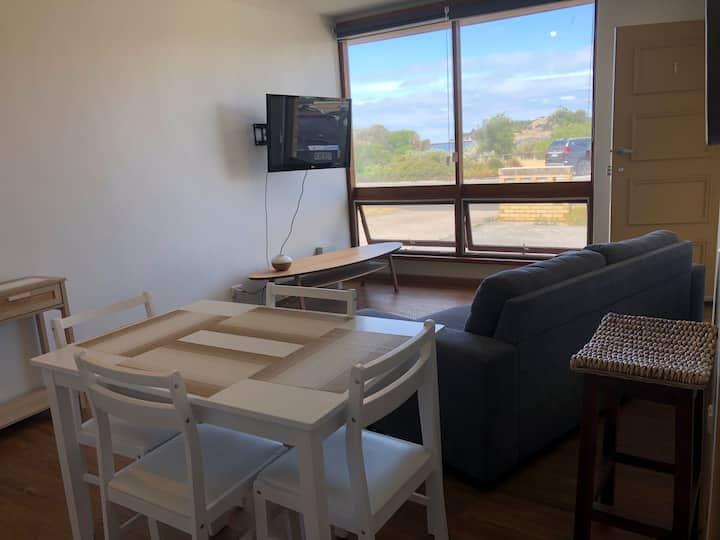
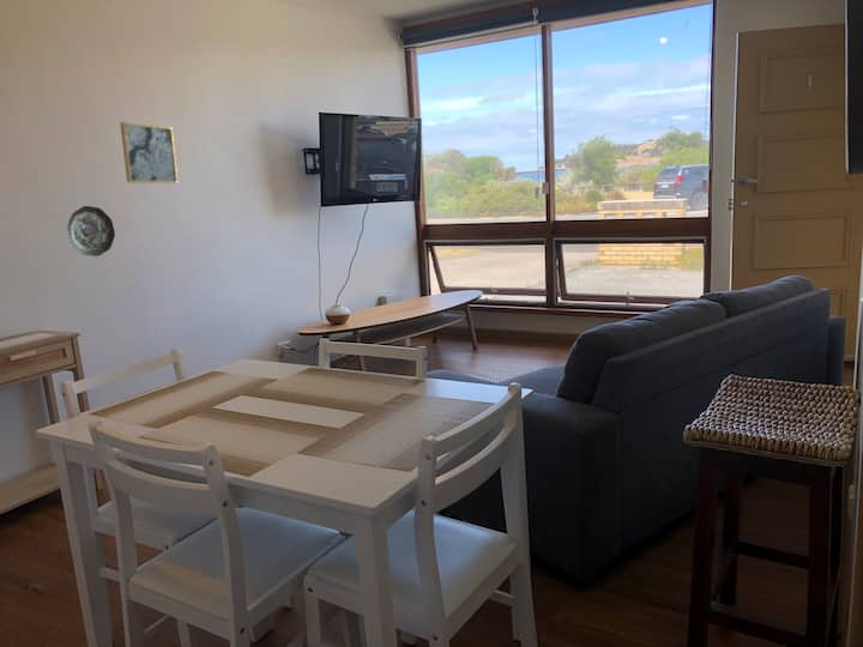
+ decorative plate (90, 231)
+ wall art (150, 153)
